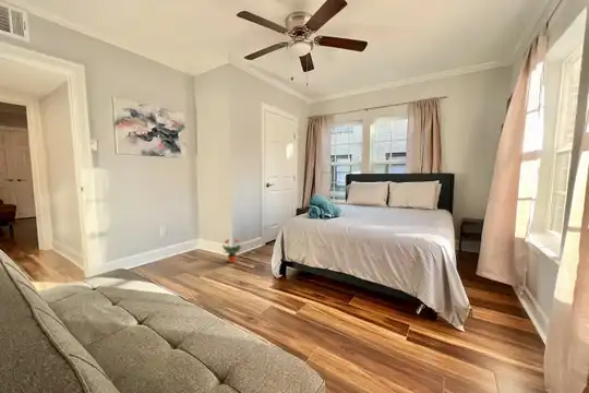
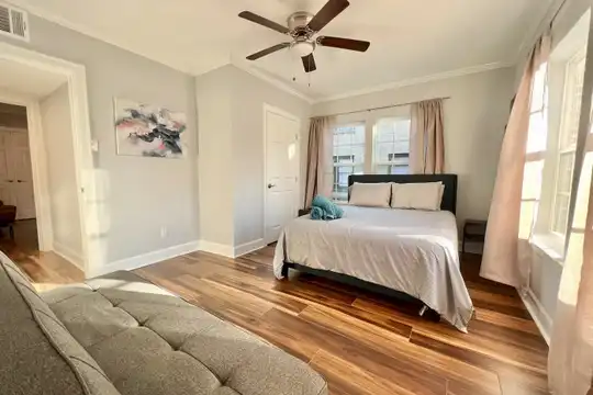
- potted plant (231, 250)
